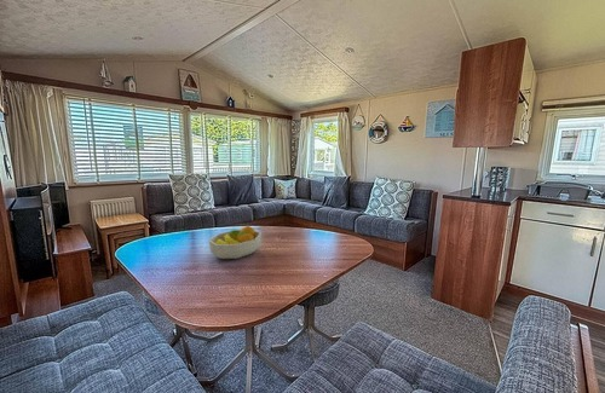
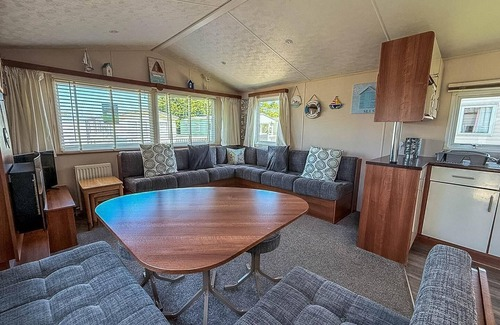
- fruit bowl (236, 241)
